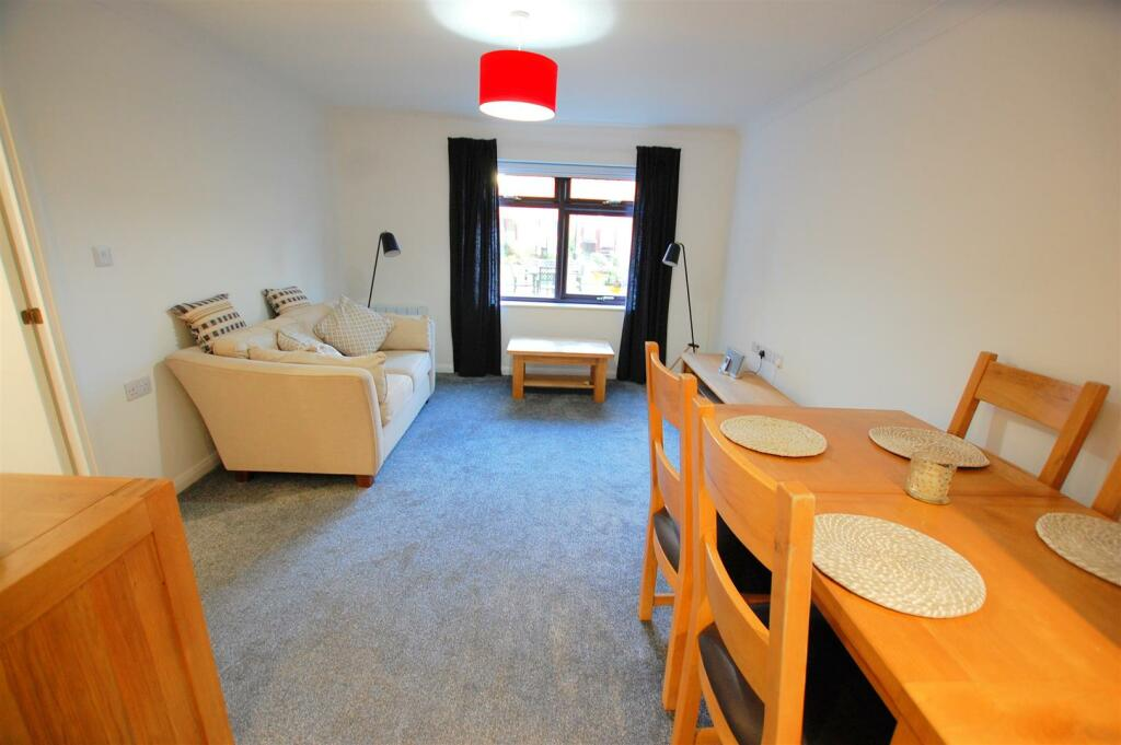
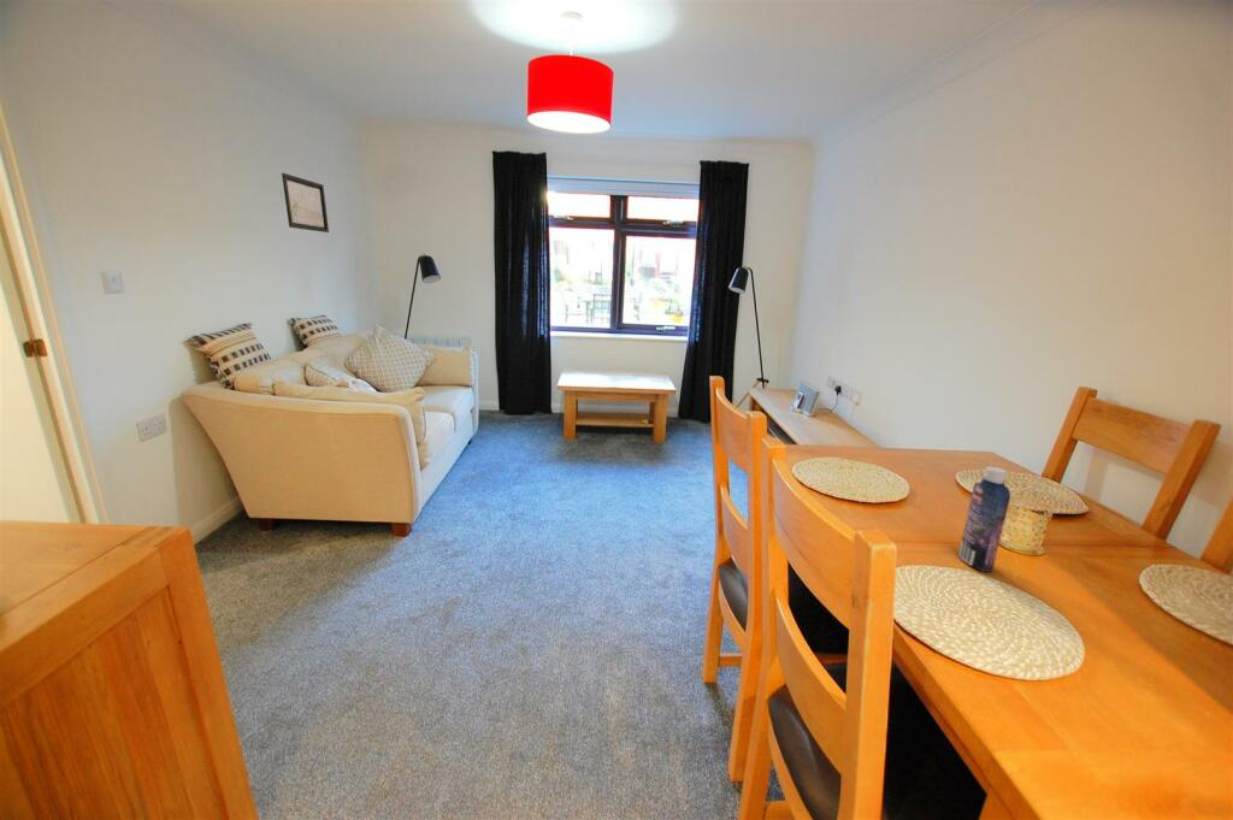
+ bottle (985, 517)
+ wall art (307, 205)
